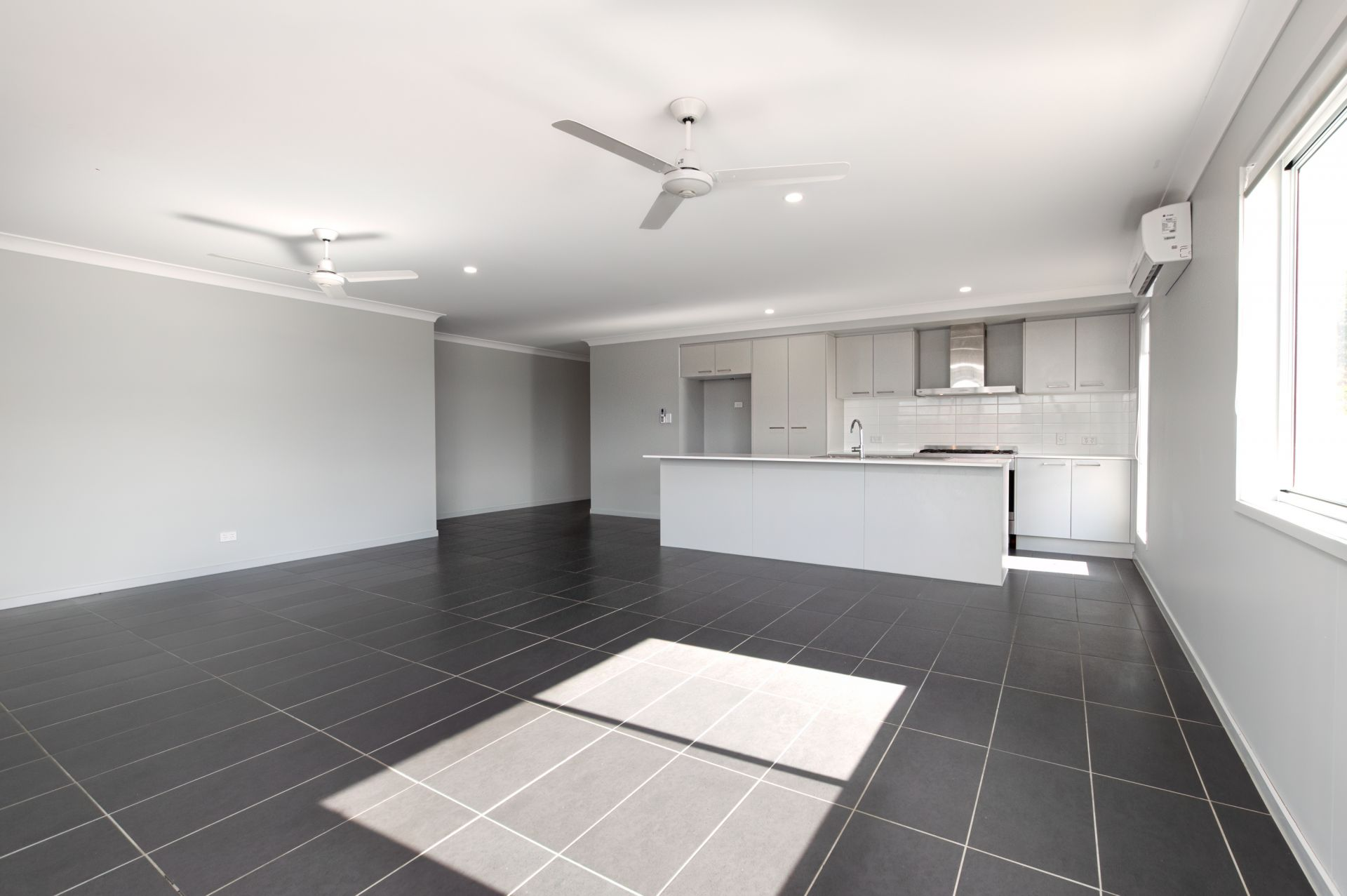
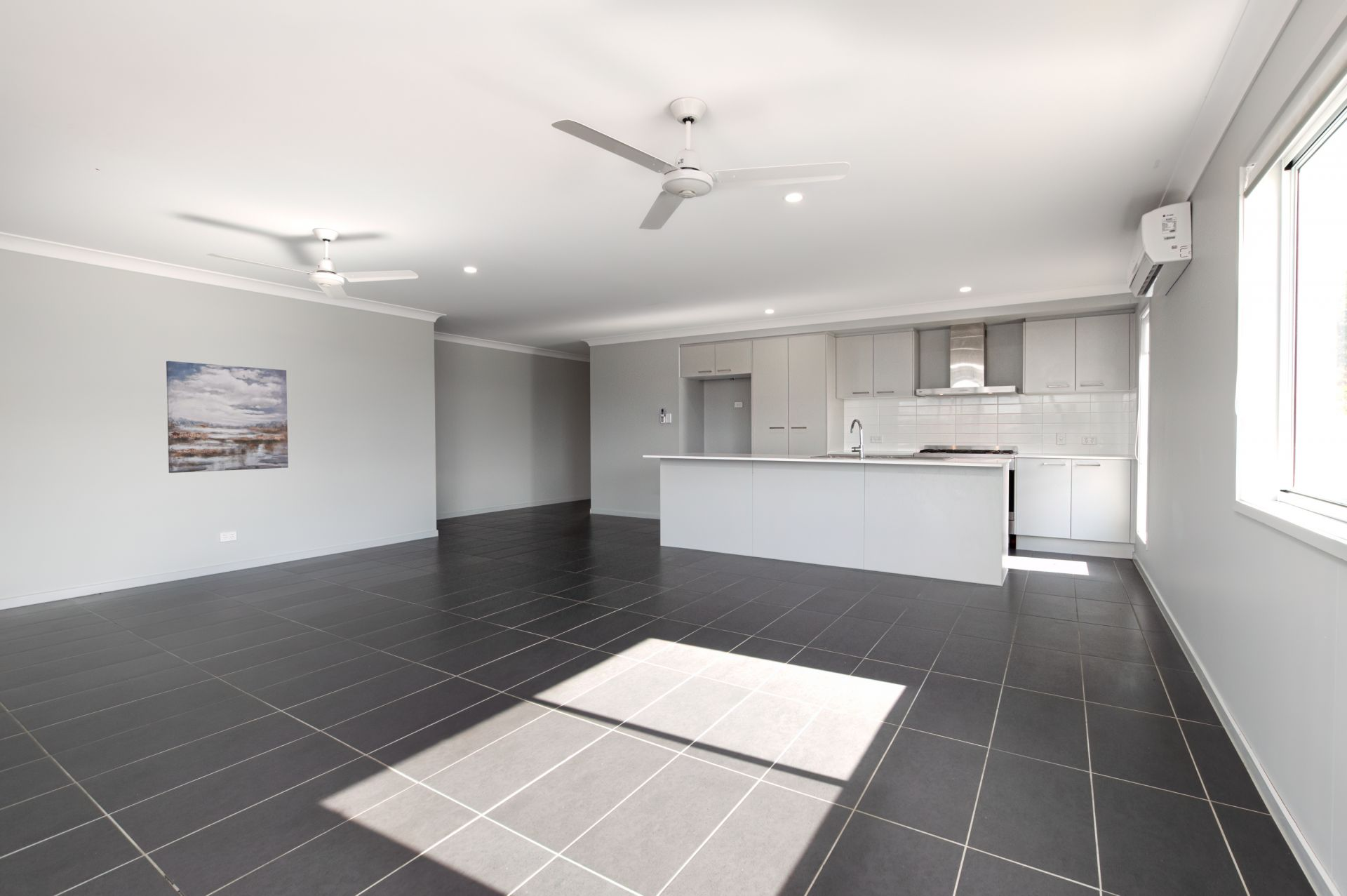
+ wall art (231, 417)
